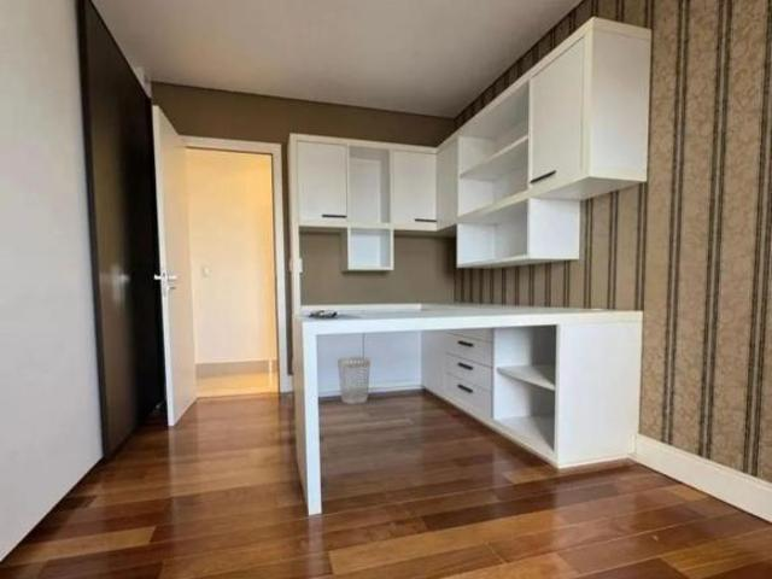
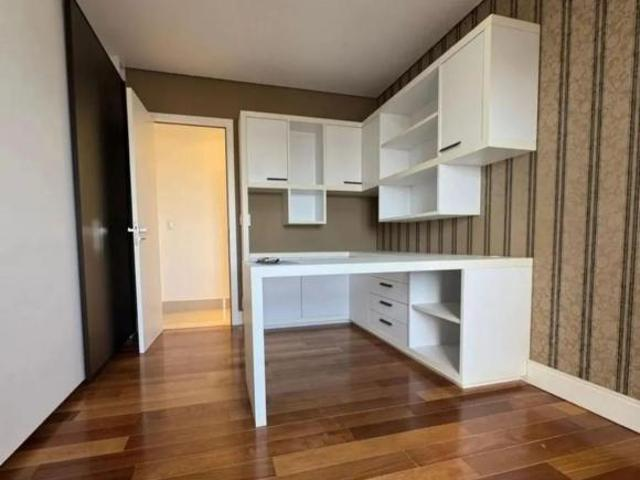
- wastebasket (353, 380)
